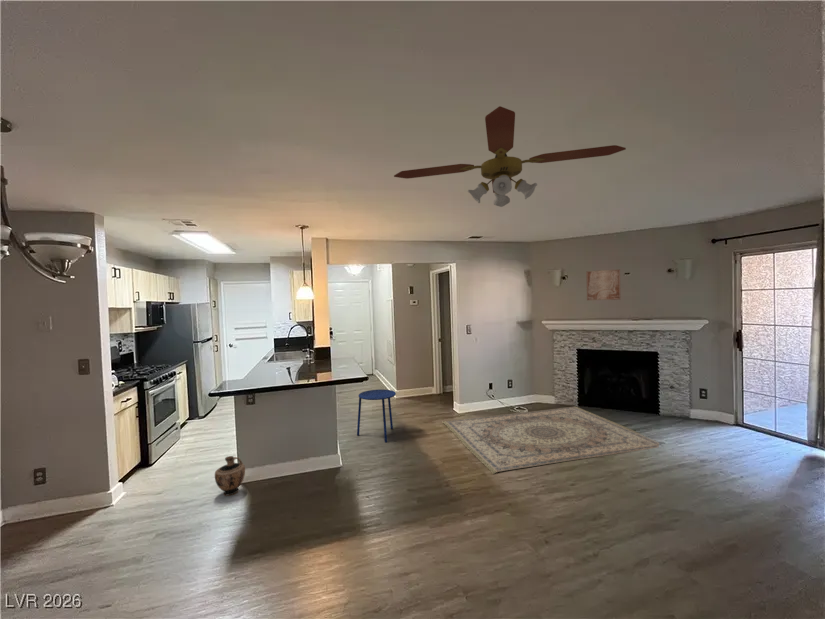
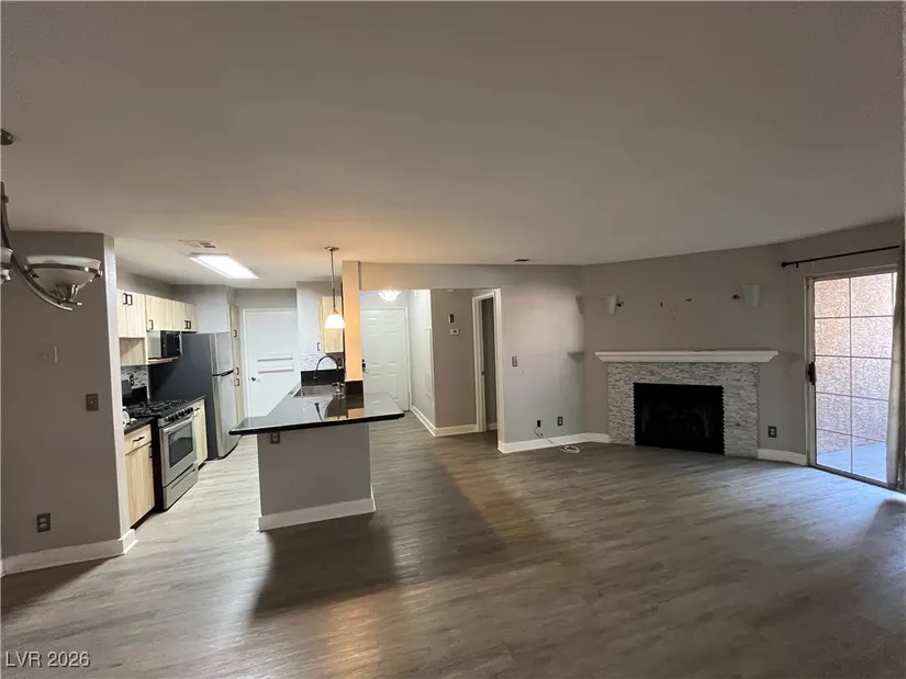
- side table (383, 415)
- ceiling fan (501, 170)
- wall art (603, 285)
- ceramic jug (230, 474)
- area rug (543, 432)
